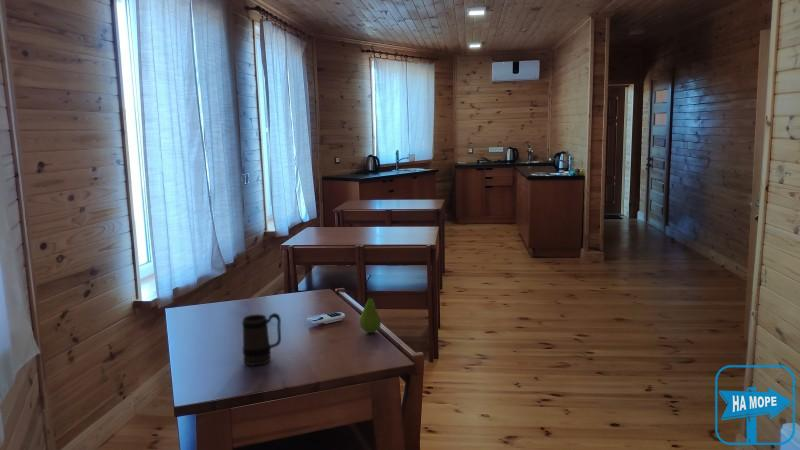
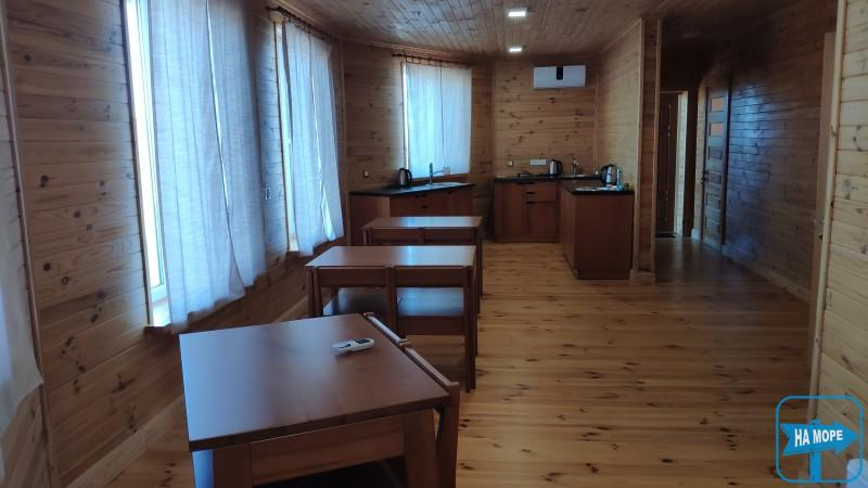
- mug (262, 337)
- fruit (369, 311)
